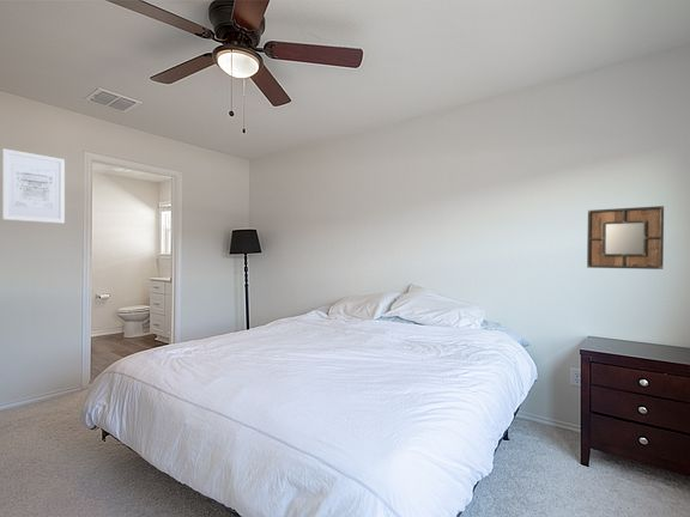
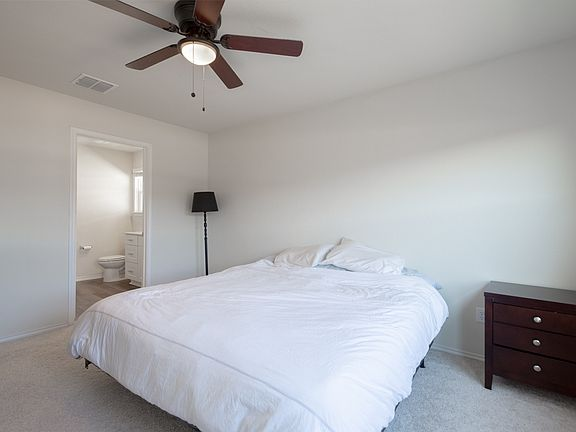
- home mirror (623, 238)
- wall art (35, 187)
